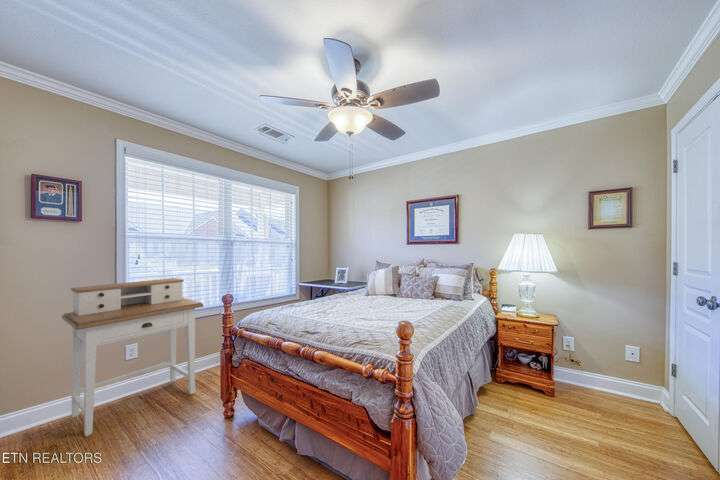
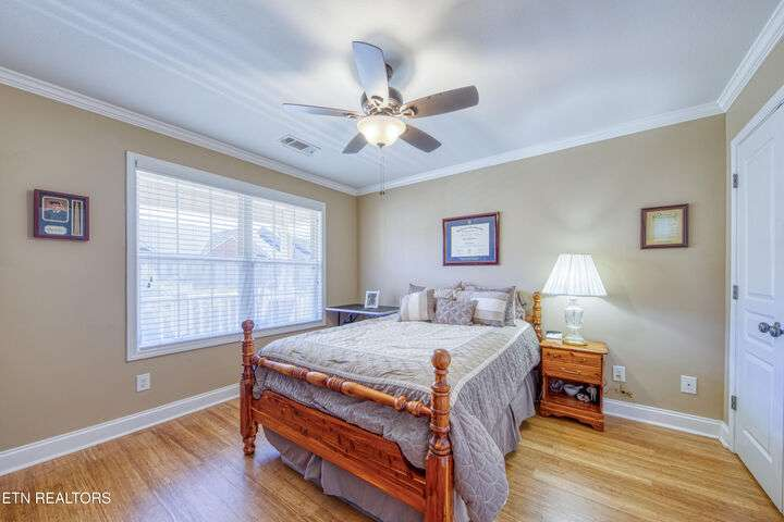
- desk (138, 336)
